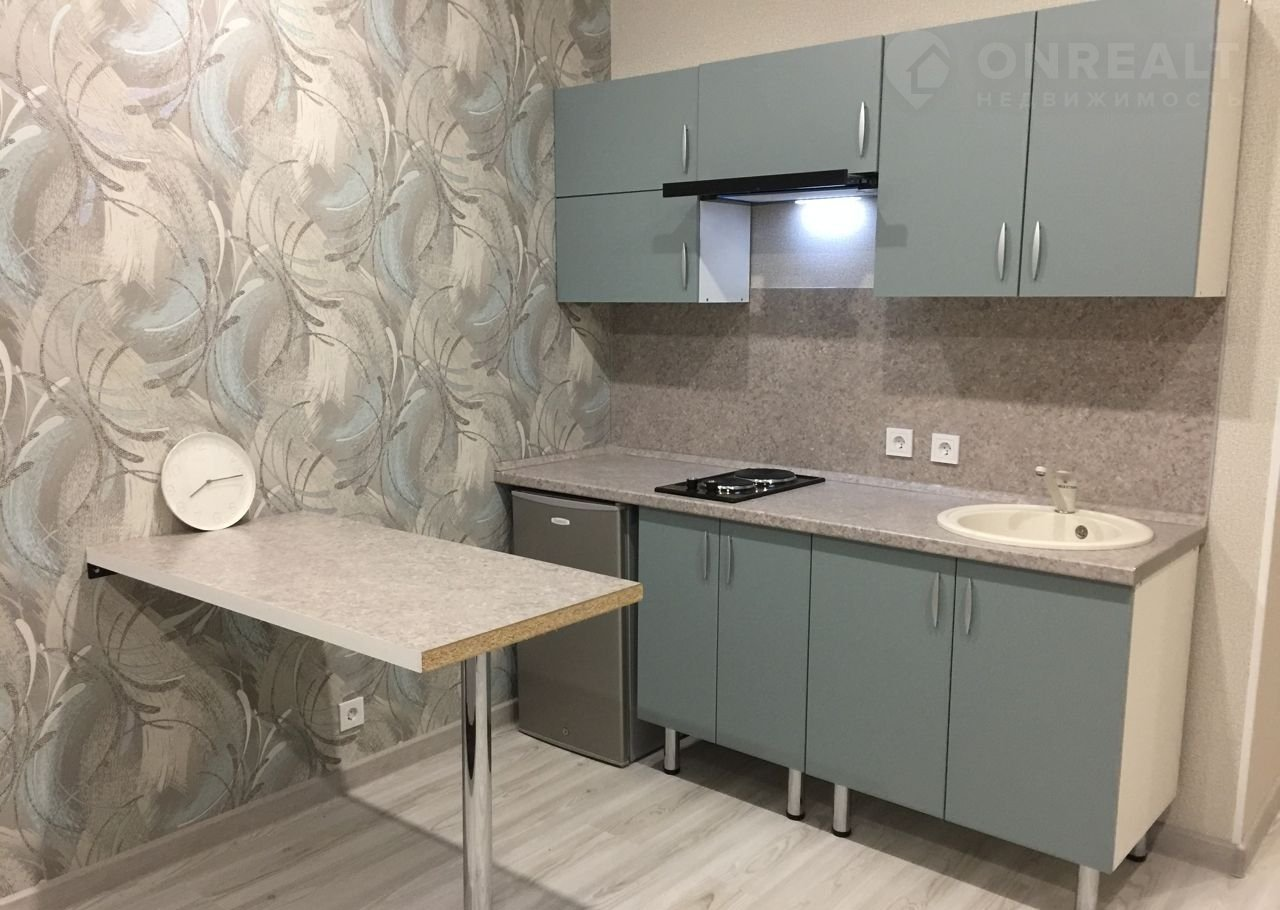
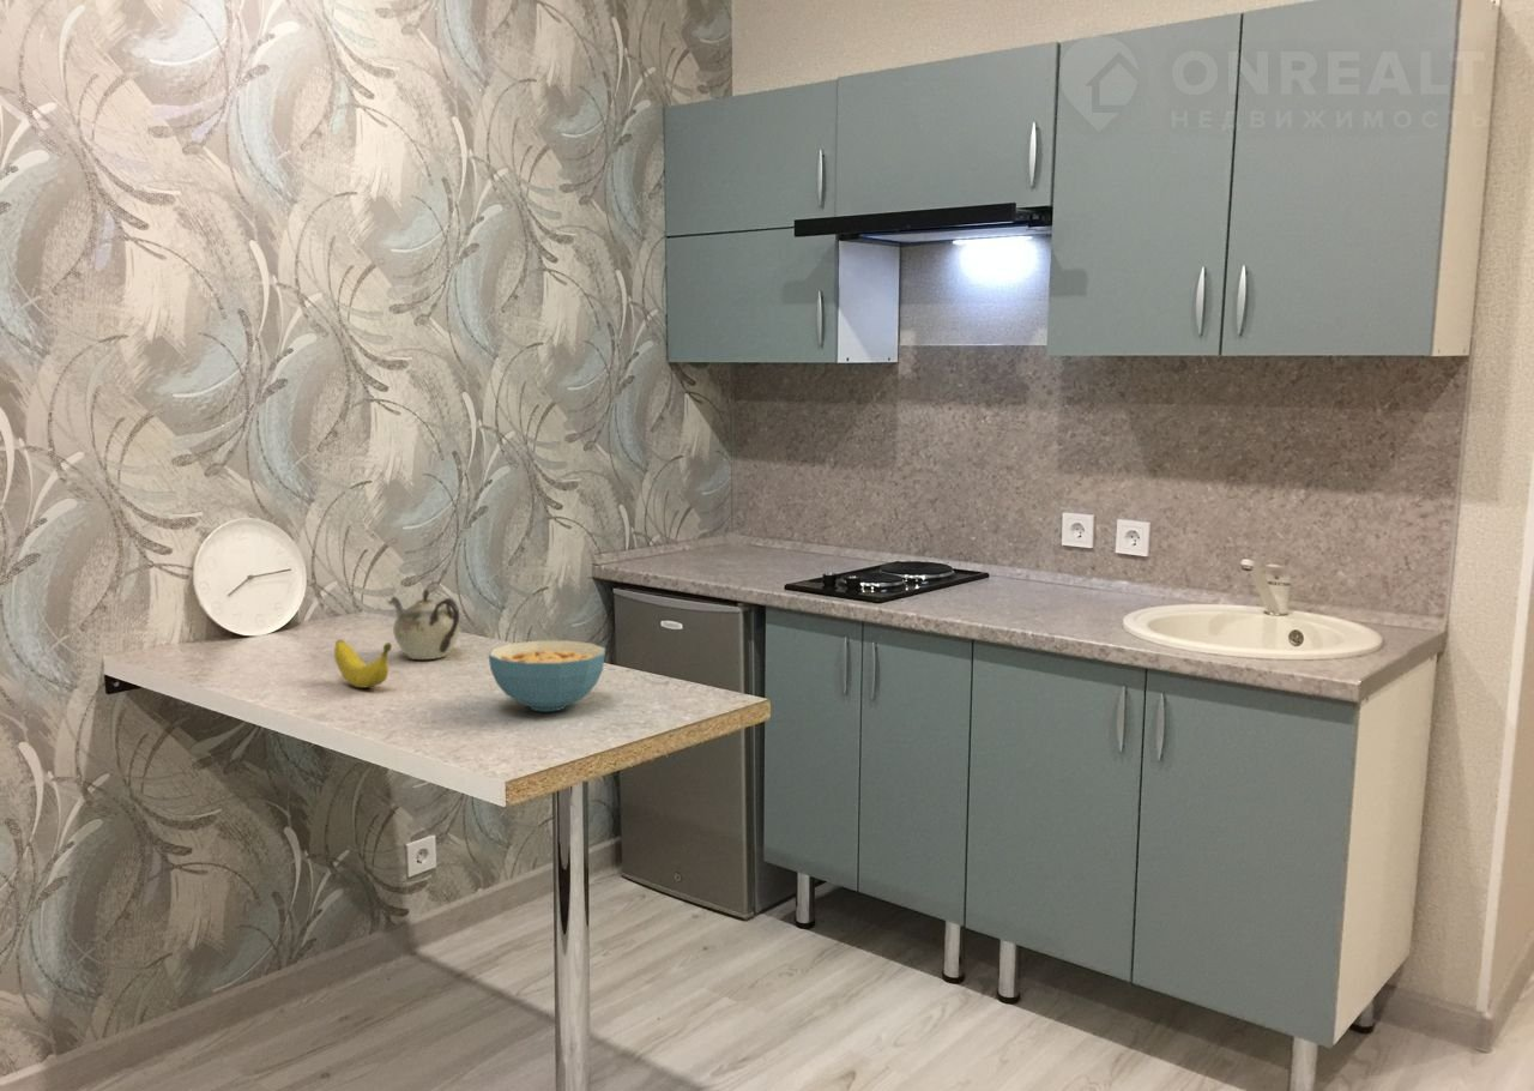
+ banana (361, 661)
+ cereal bowl (548, 679)
+ teapot (423, 622)
